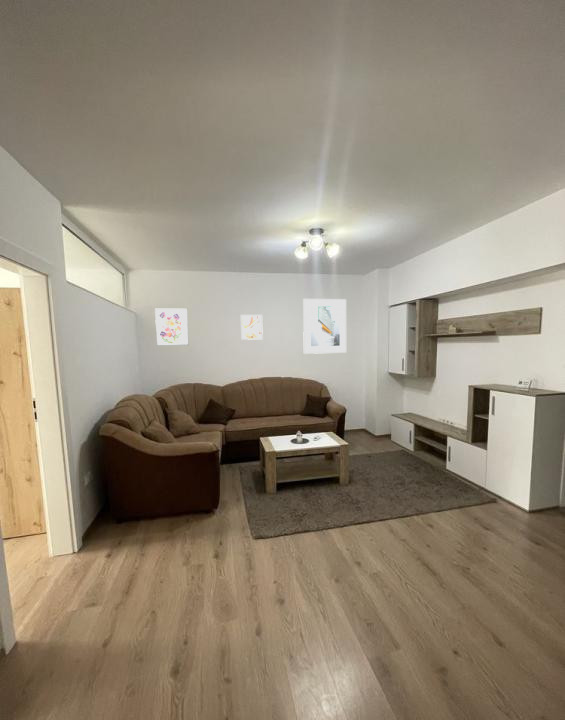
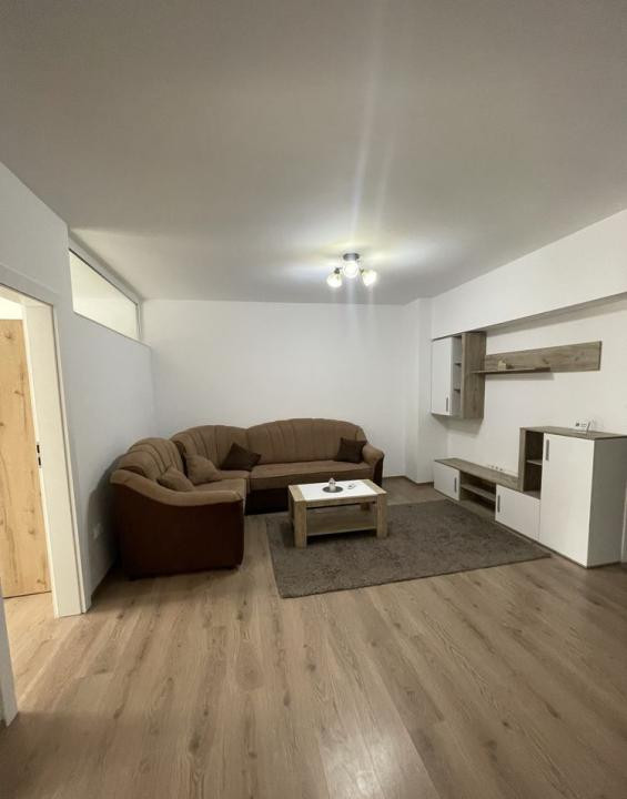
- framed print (251, 327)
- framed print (325, 326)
- wall art (172, 327)
